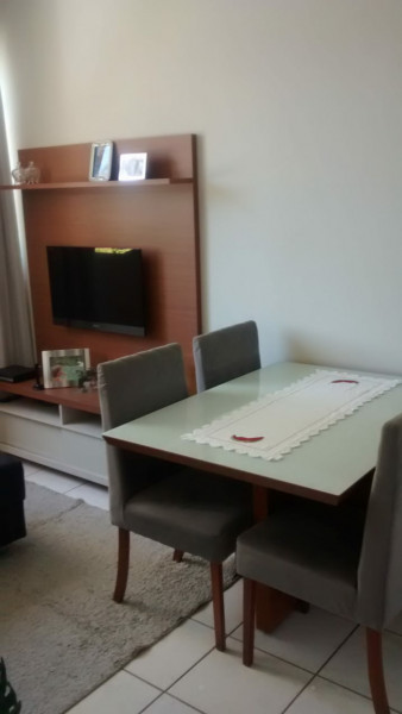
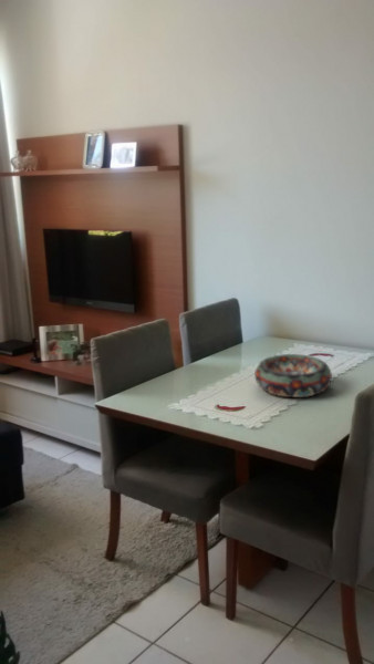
+ decorative bowl (292, 375)
